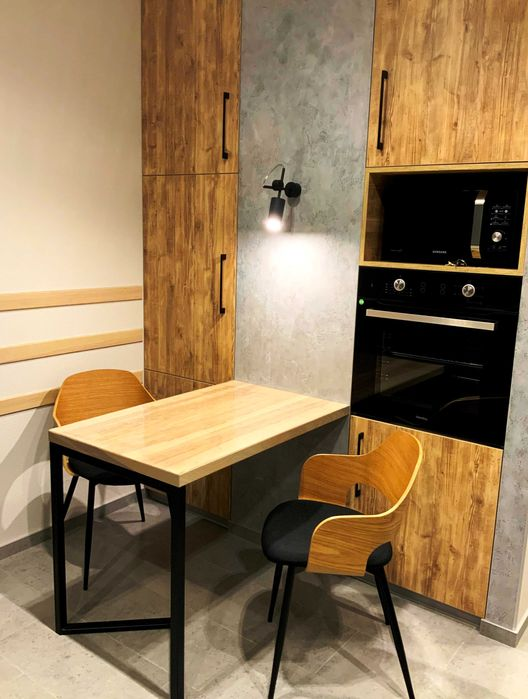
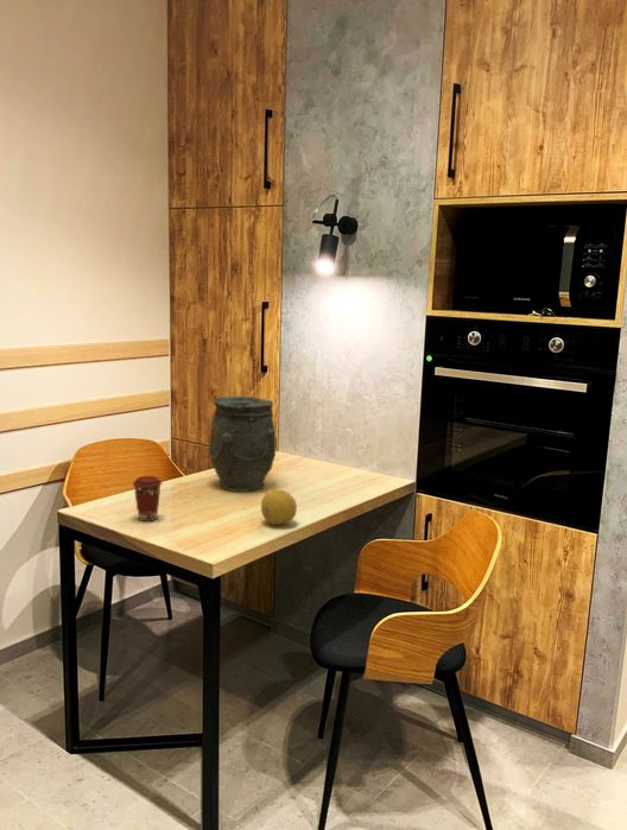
+ coffee cup (147, 499)
+ vase (242, 442)
+ fruit (278, 506)
